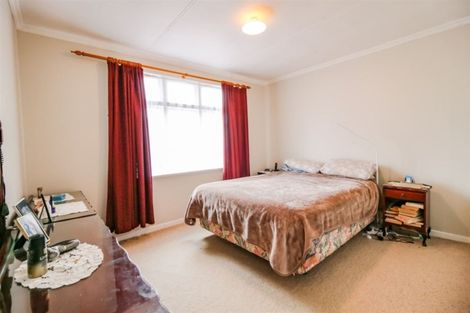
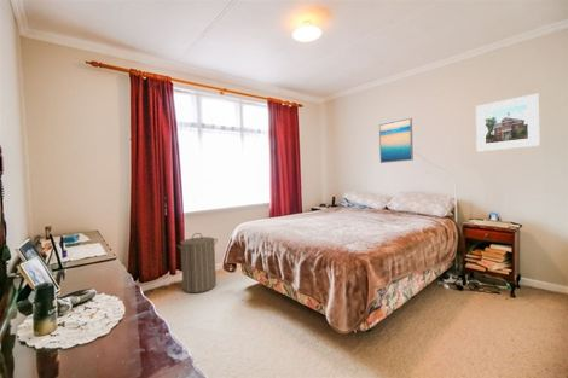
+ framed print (505, 124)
+ wall art (395, 141)
+ laundry hamper (198, 260)
